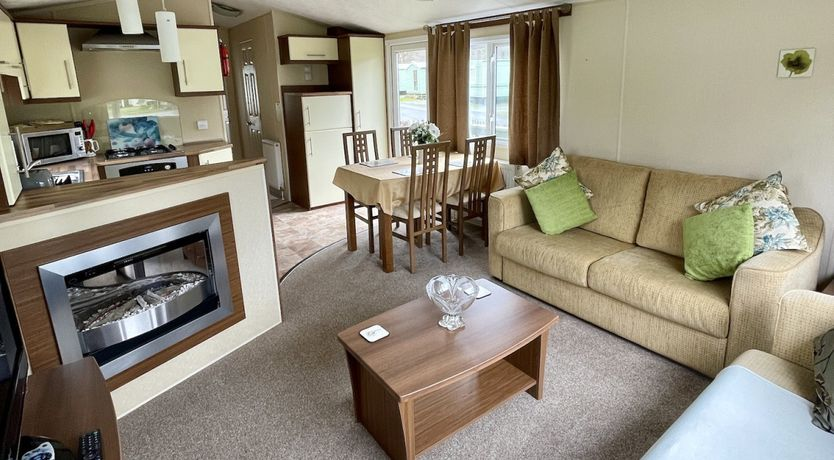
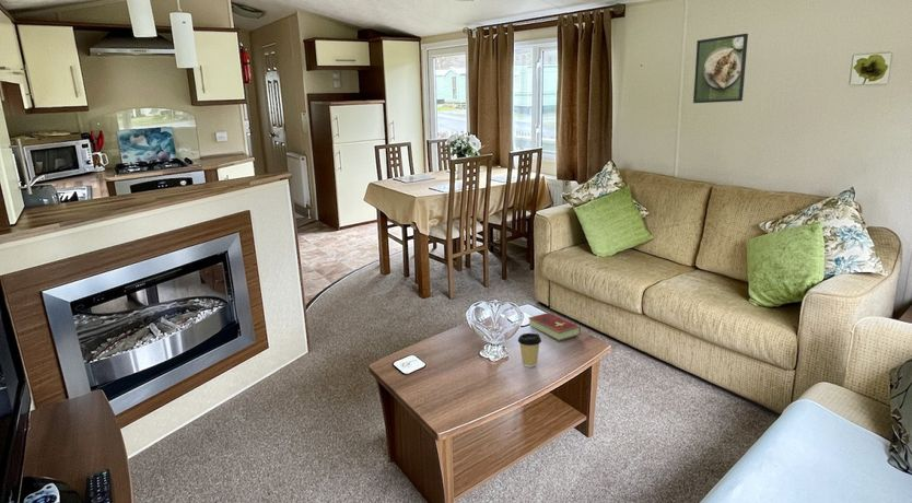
+ hardcover book (553, 325)
+ coffee cup (529, 350)
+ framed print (718, 70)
